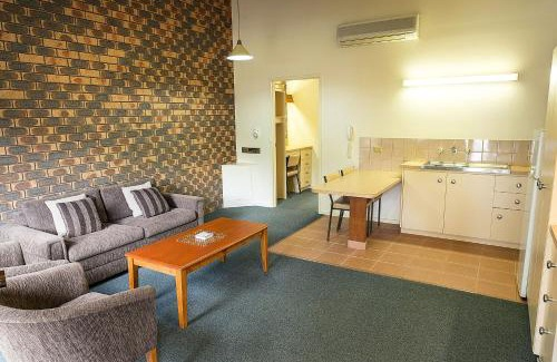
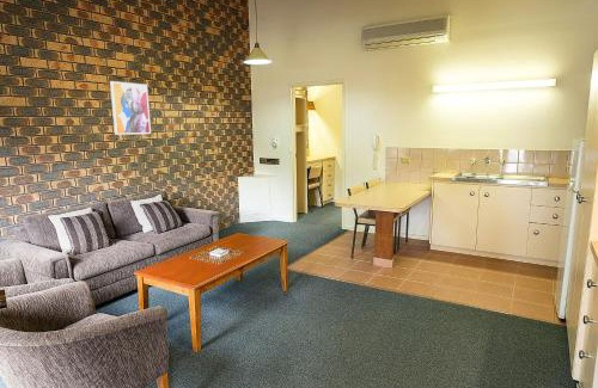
+ wall art (130, 109)
